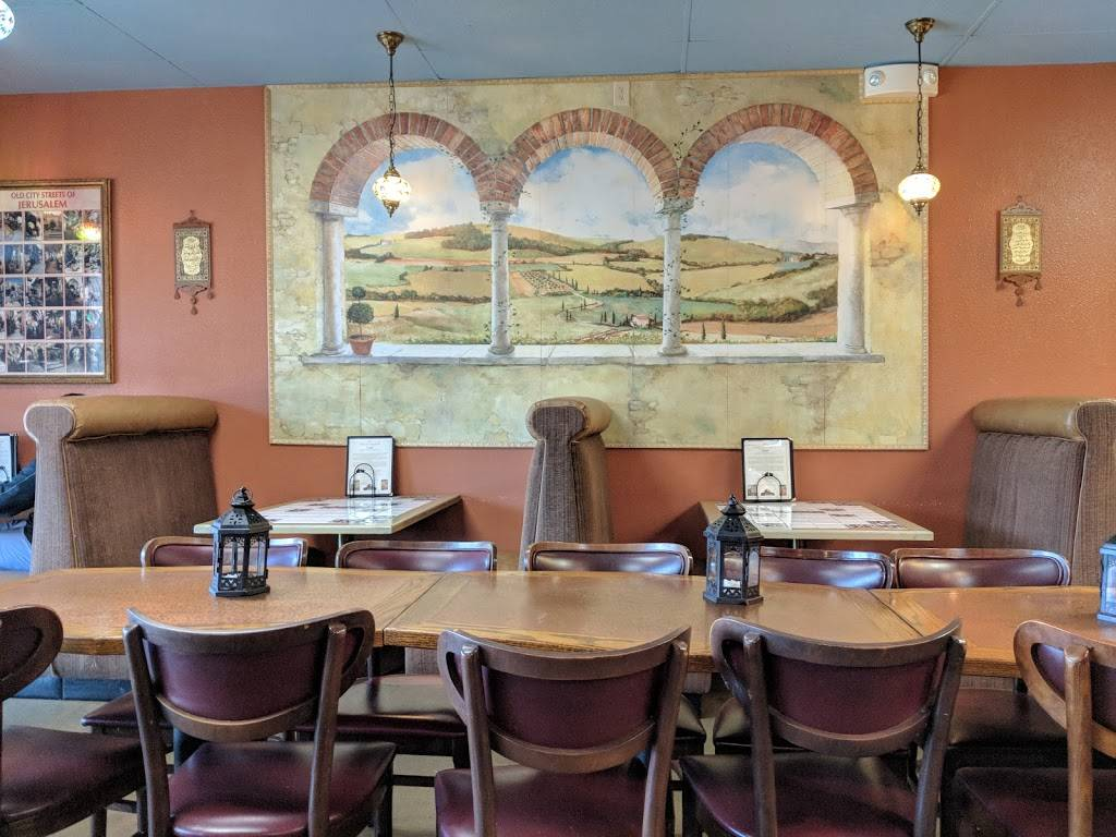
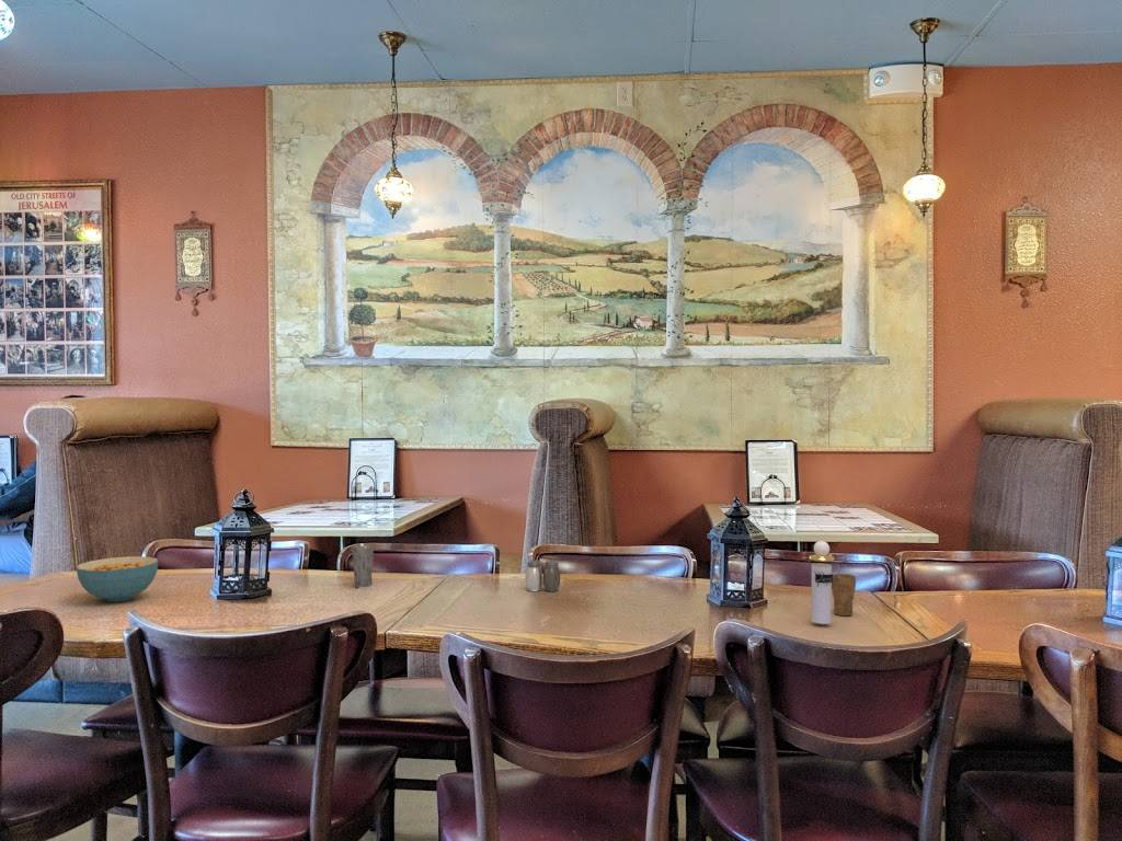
+ salt and pepper shaker (541, 575)
+ cereal bowl (118, 580)
+ cup (843, 589)
+ perfume bottle (821, 583)
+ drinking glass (363, 565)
